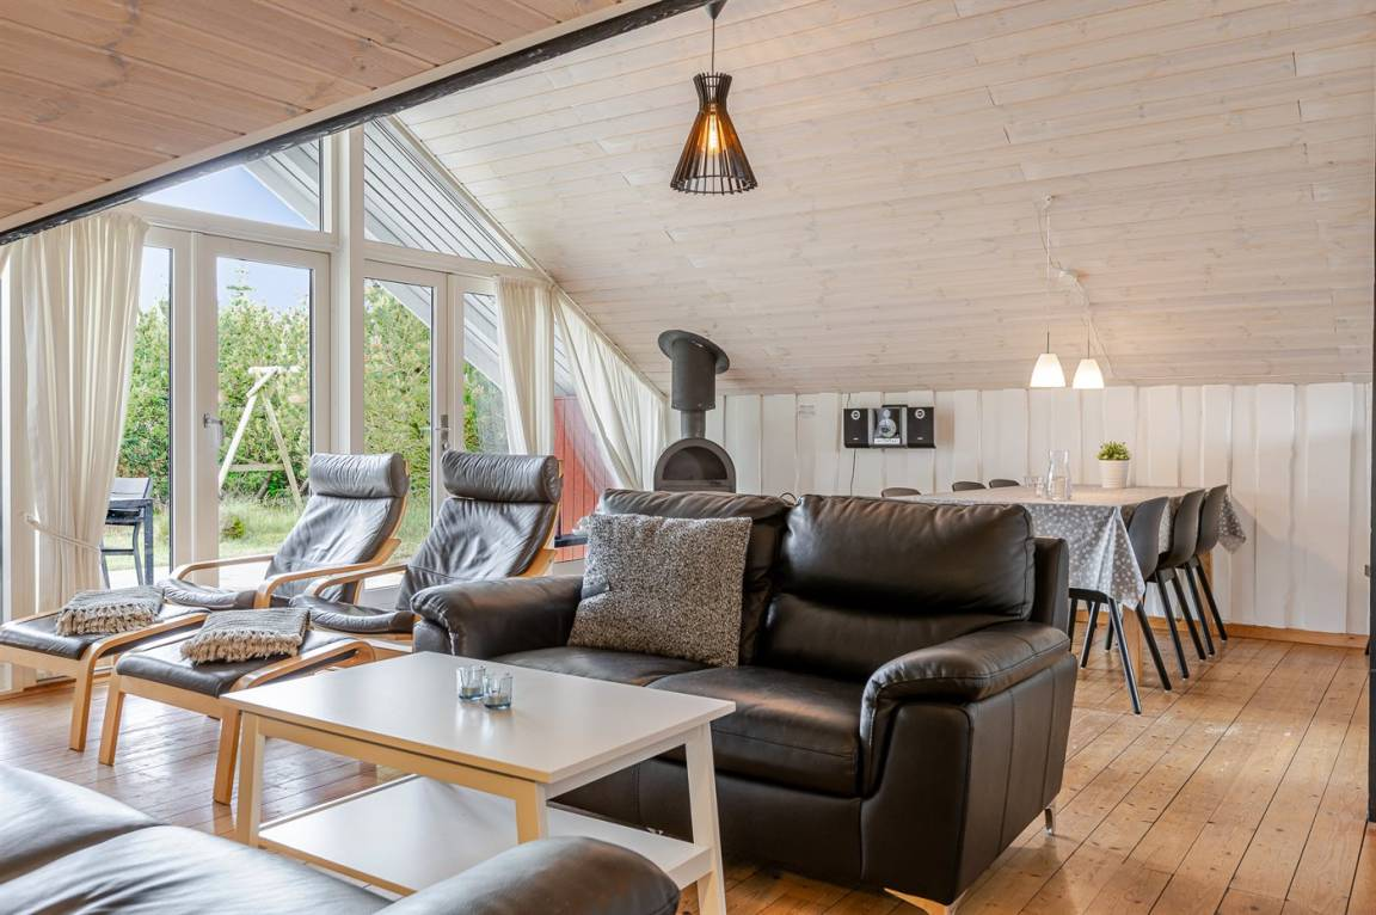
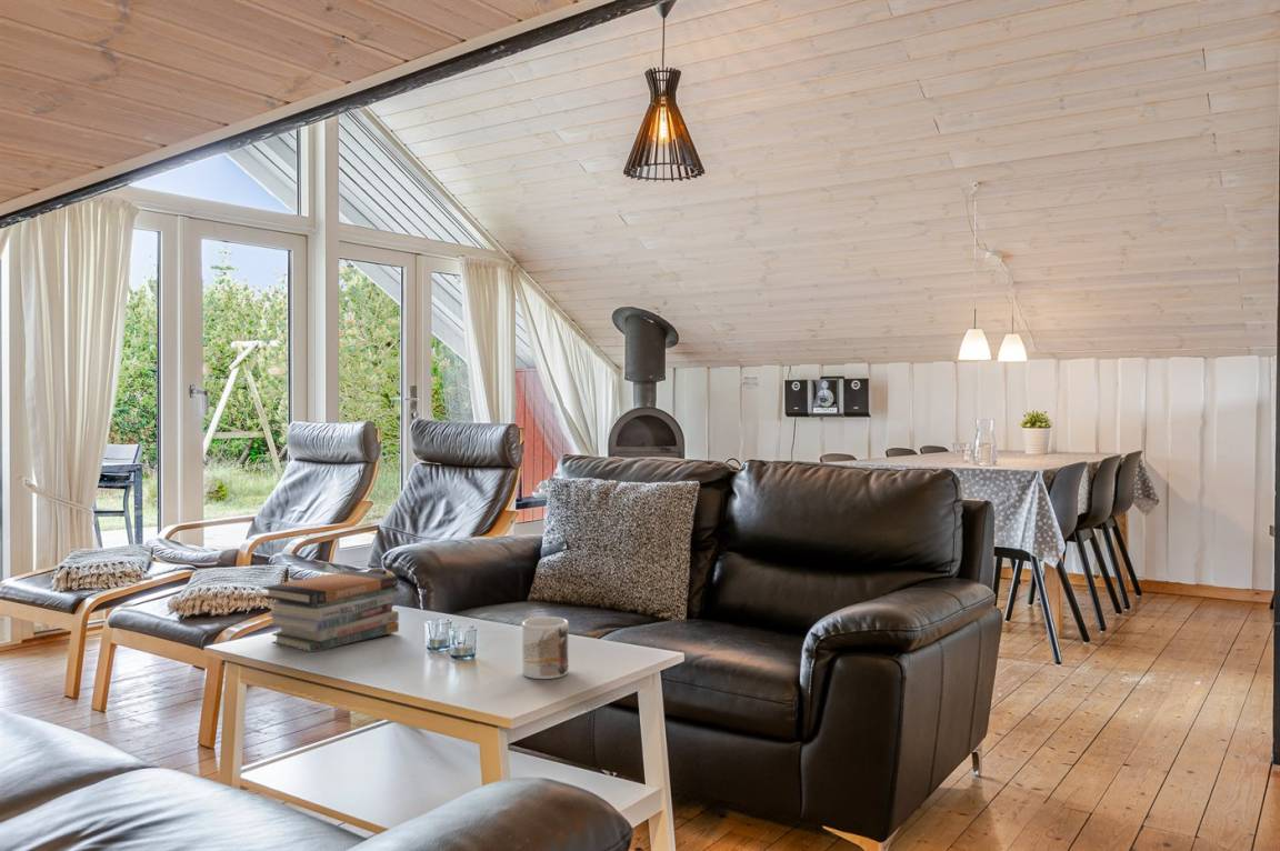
+ mug (549, 645)
+ book stack (333, 609)
